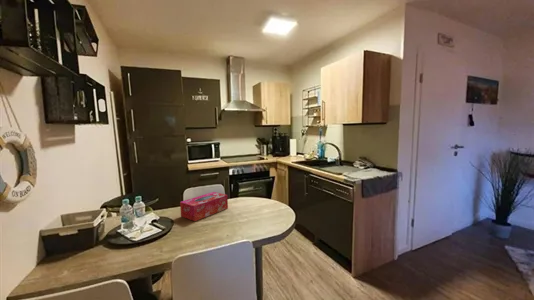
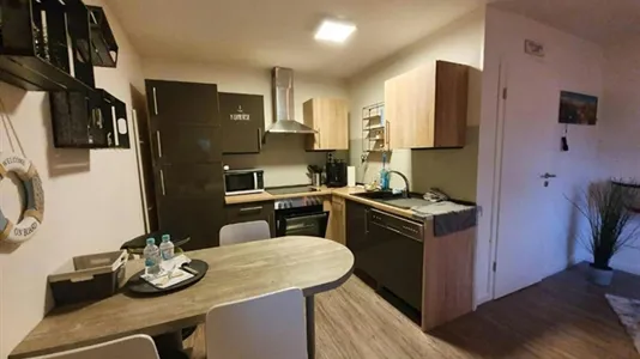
- tissue box (205, 205)
